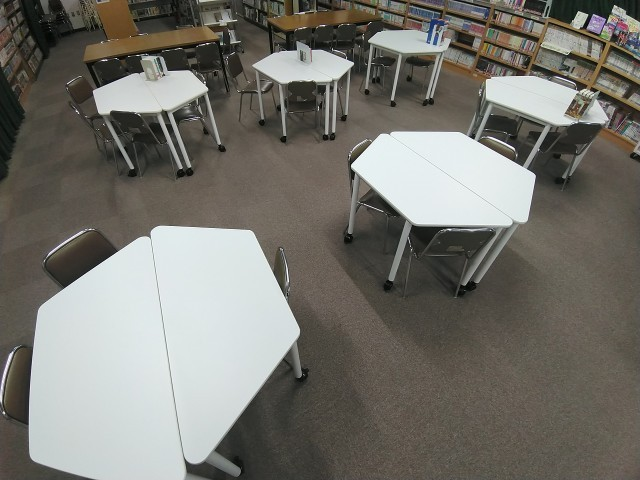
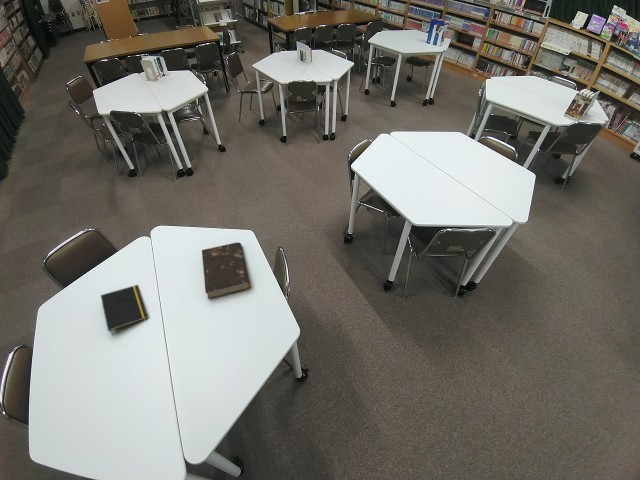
+ book (225, 268)
+ notepad (124, 306)
